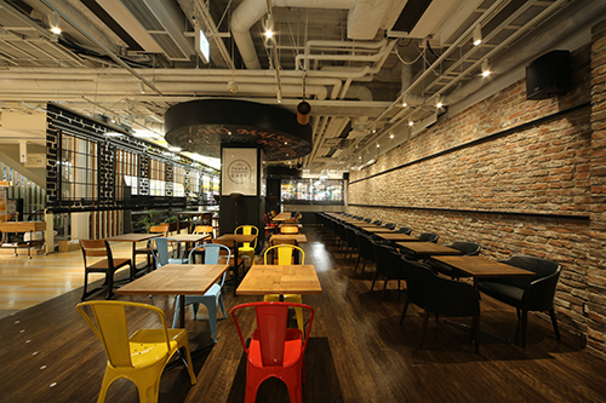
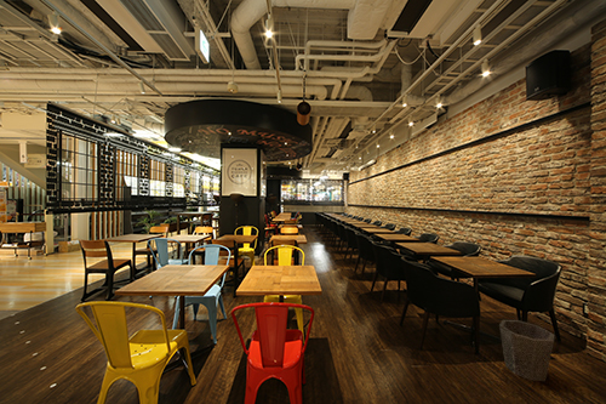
+ waste bin (525, 349)
